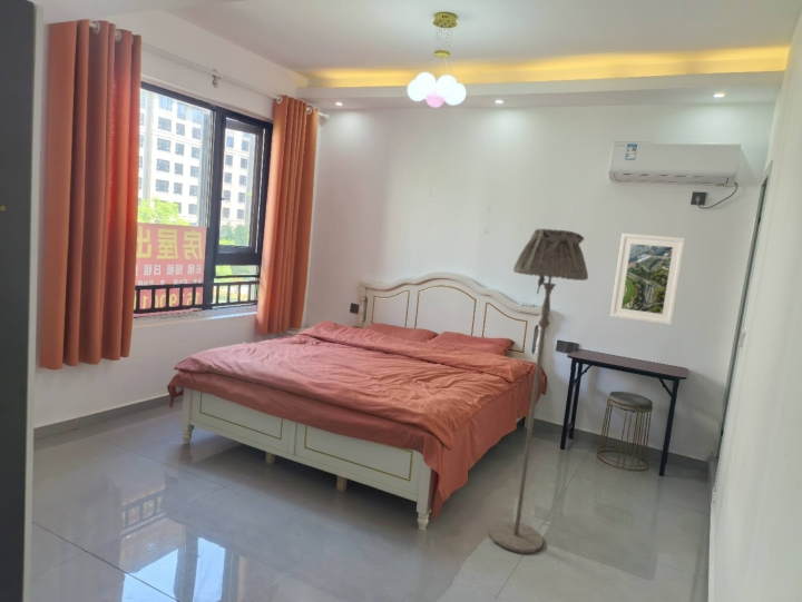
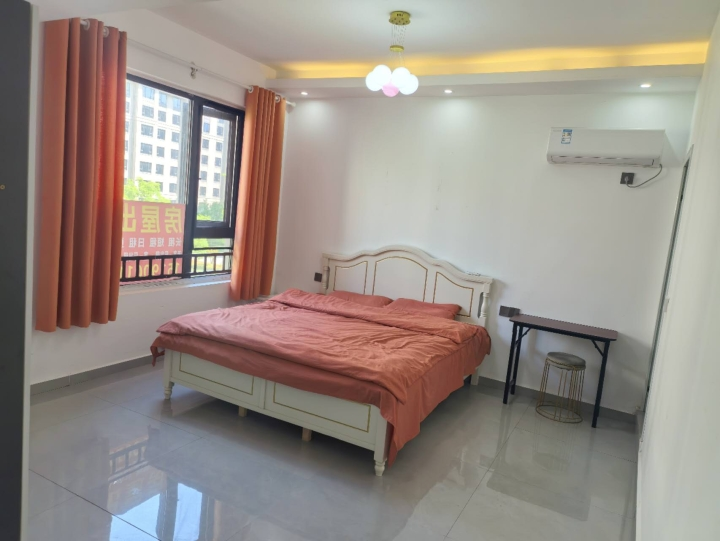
- floor lamp (535, 388)
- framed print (646, 278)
